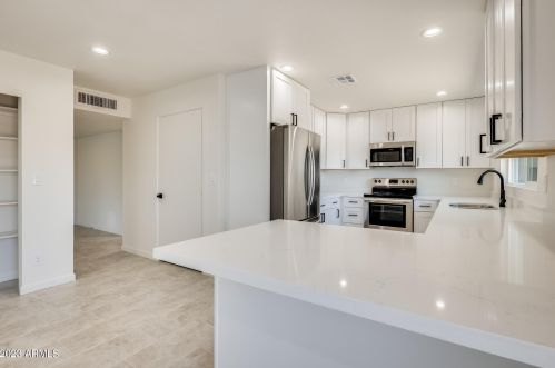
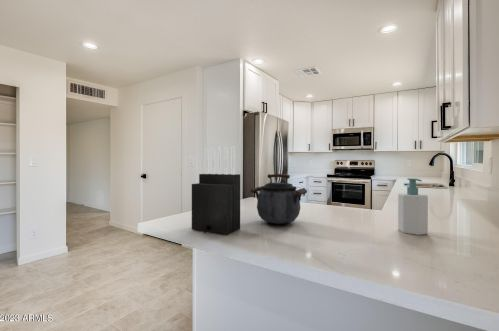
+ kettle (278, 198)
+ soap bottle (412, 205)
+ knife block (214, 188)
